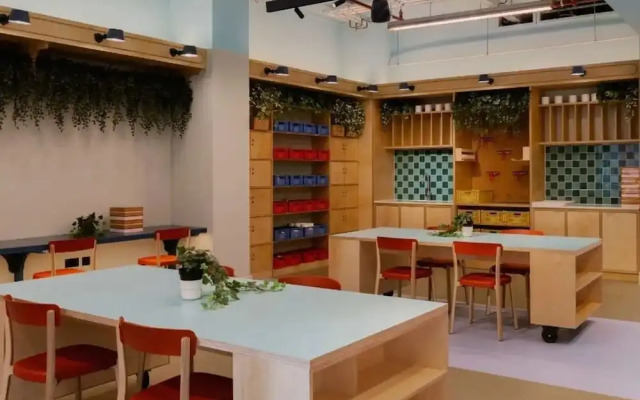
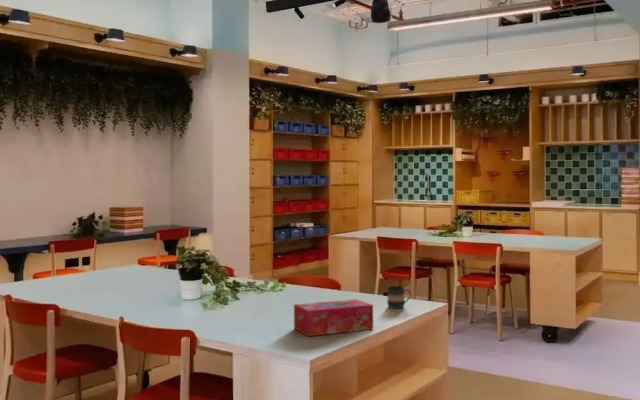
+ tissue box (333, 316)
+ mug (399, 297)
